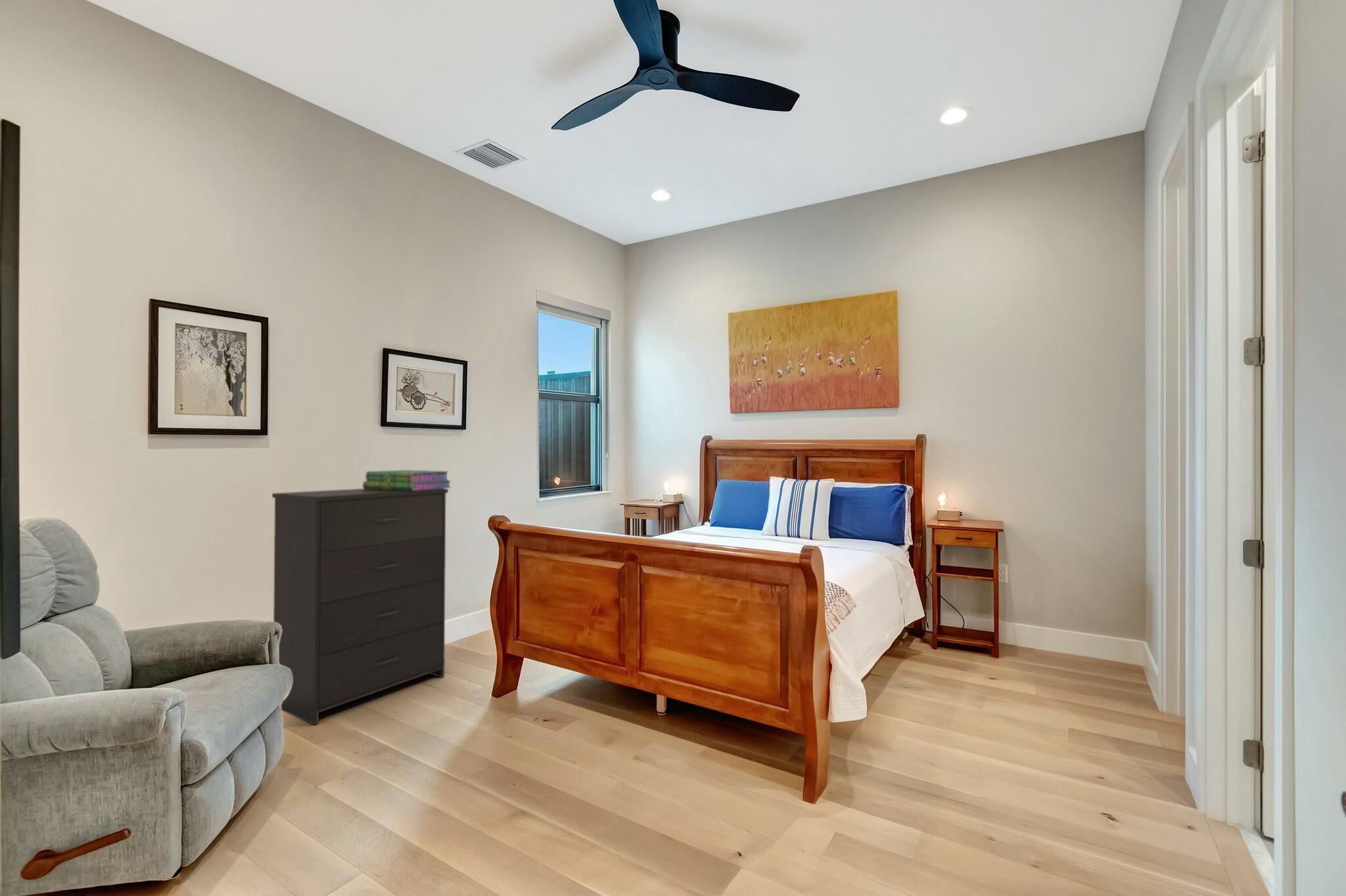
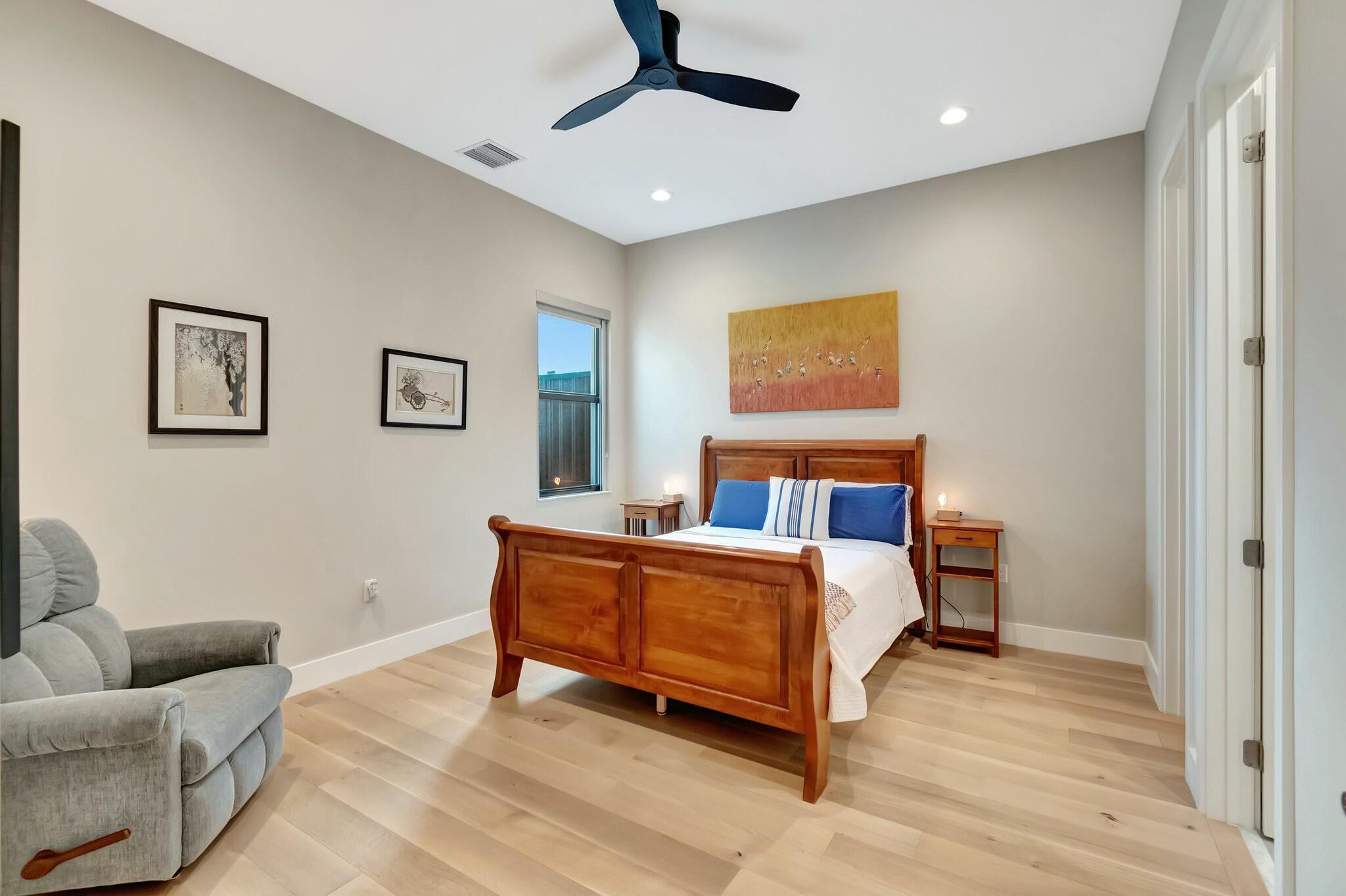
- stack of books (407, 479)
- dresser (365, 591)
